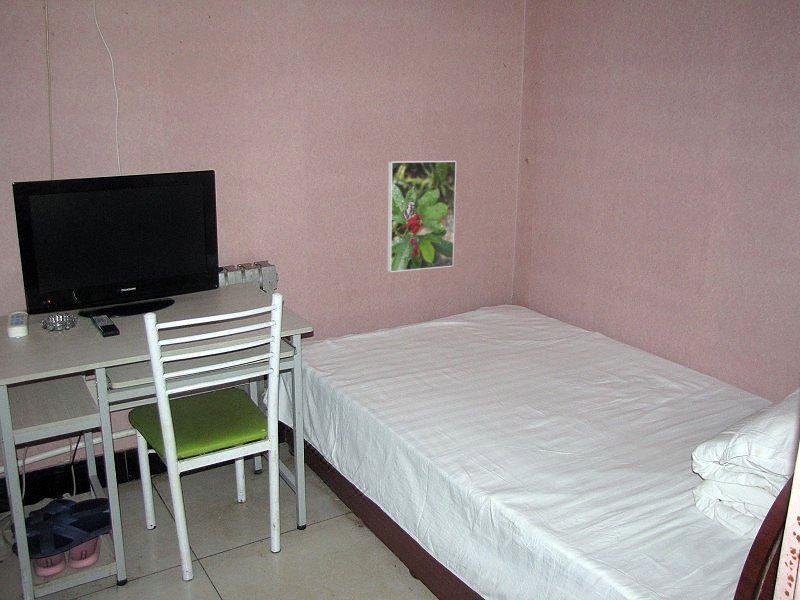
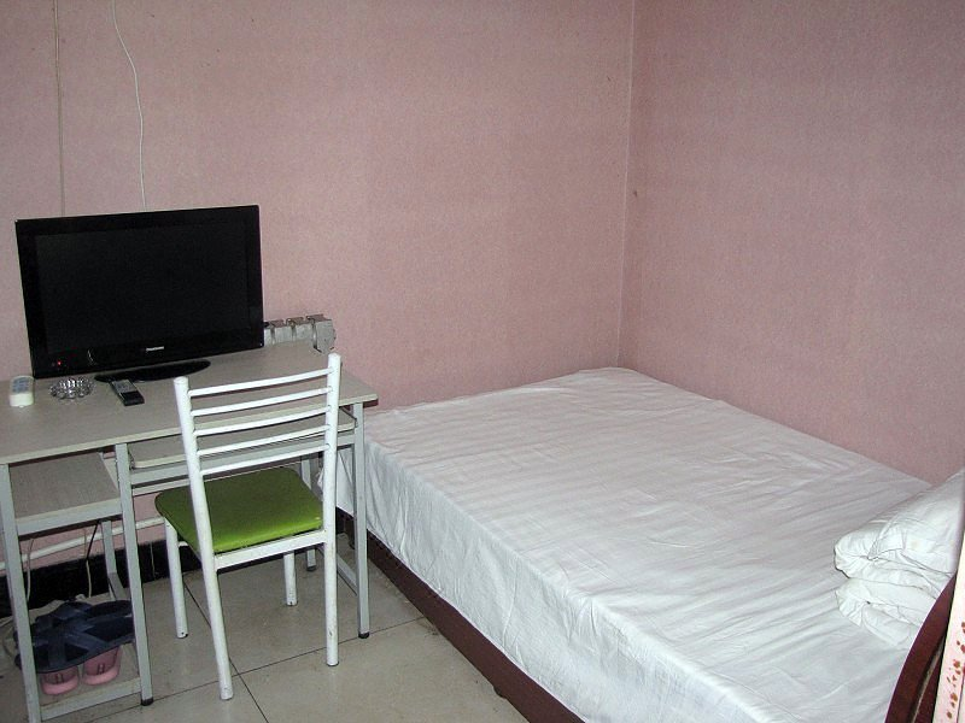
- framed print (421, 215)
